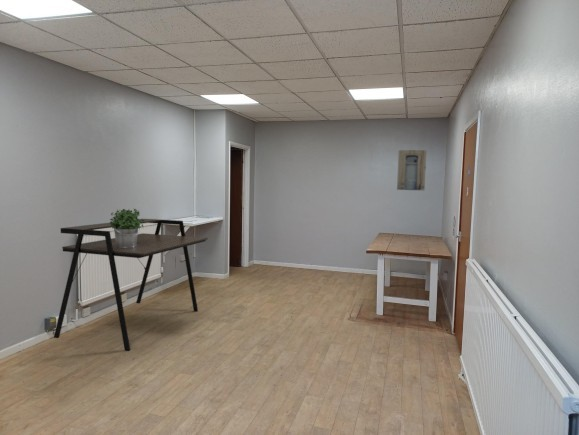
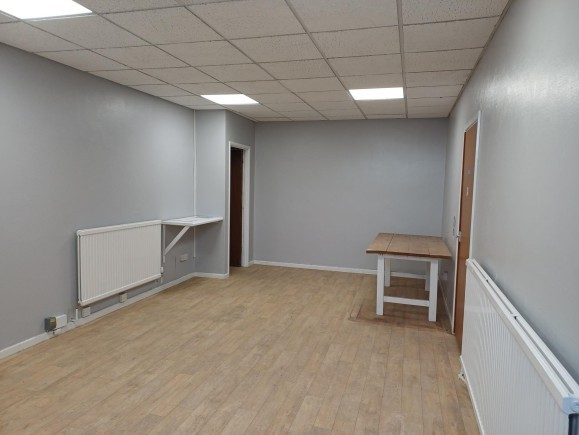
- potted plant (128, 227)
- wall art (411, 170)
- desk (143, 276)
